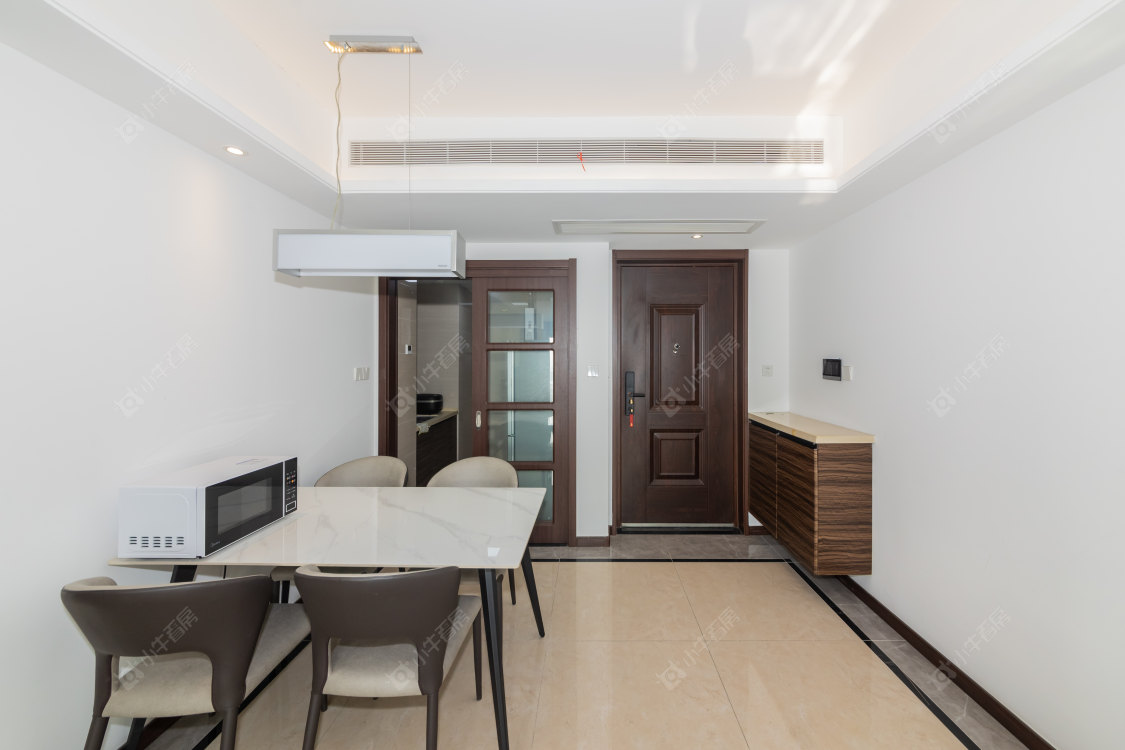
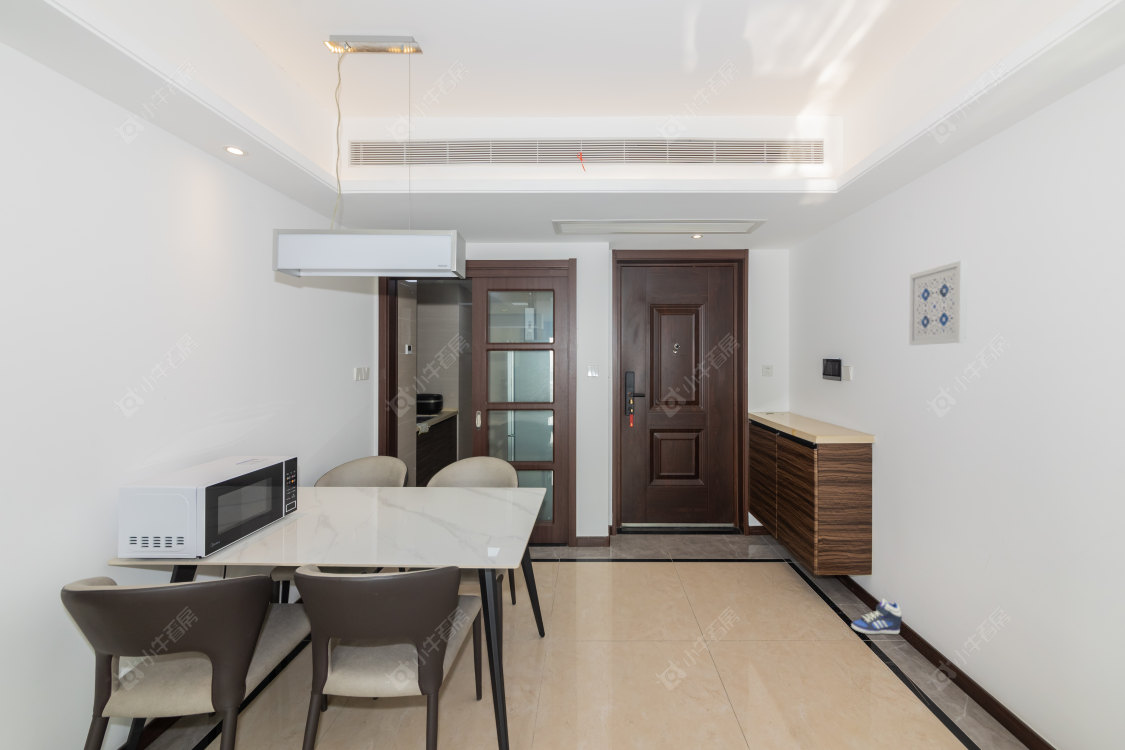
+ sneaker (875, 613)
+ wall art (935, 306)
